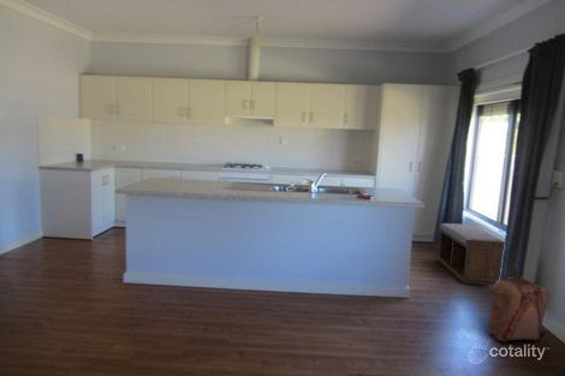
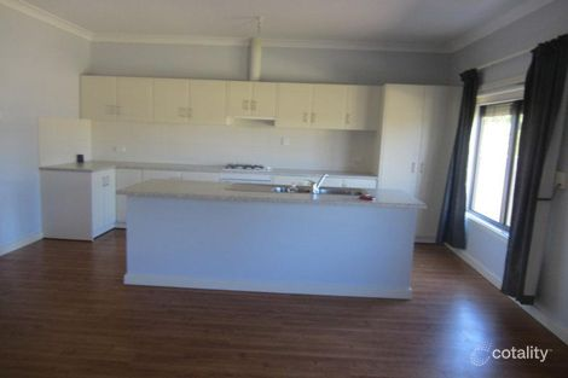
- bench (466, 251)
- backpack (519, 309)
